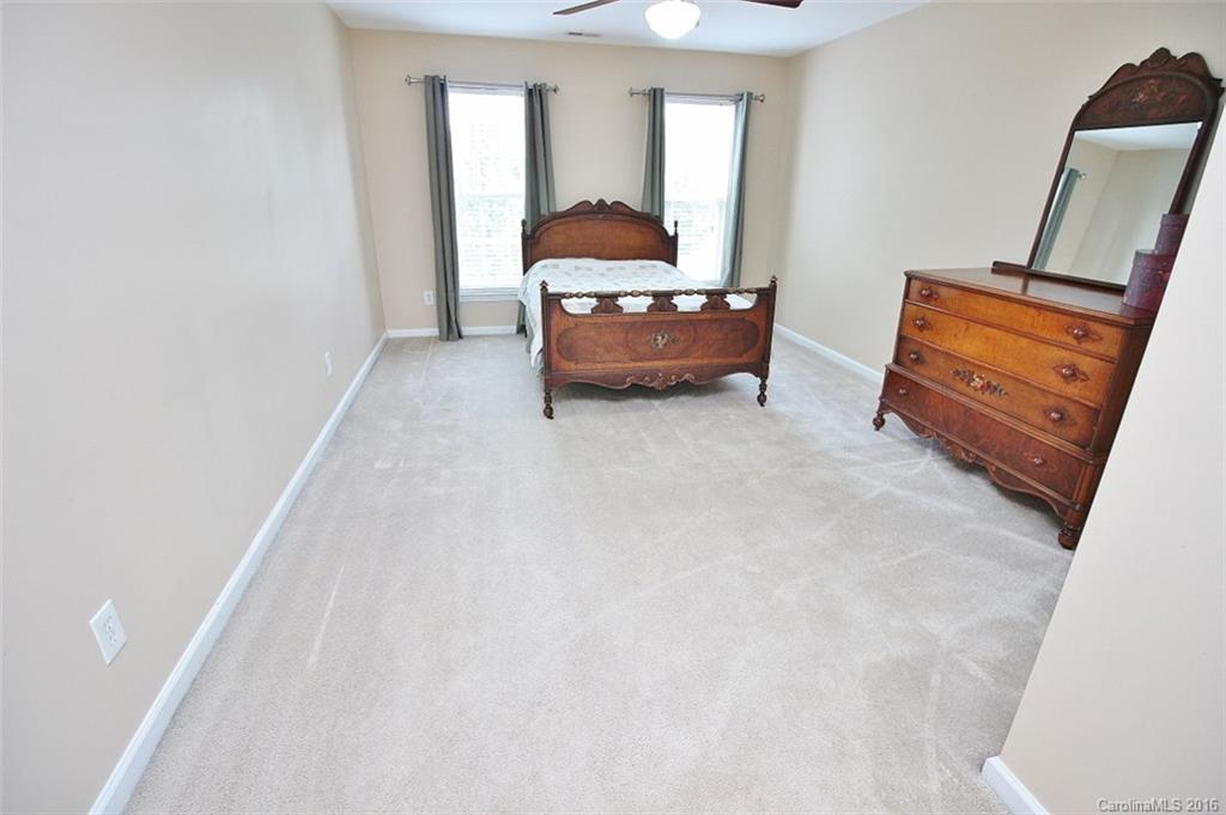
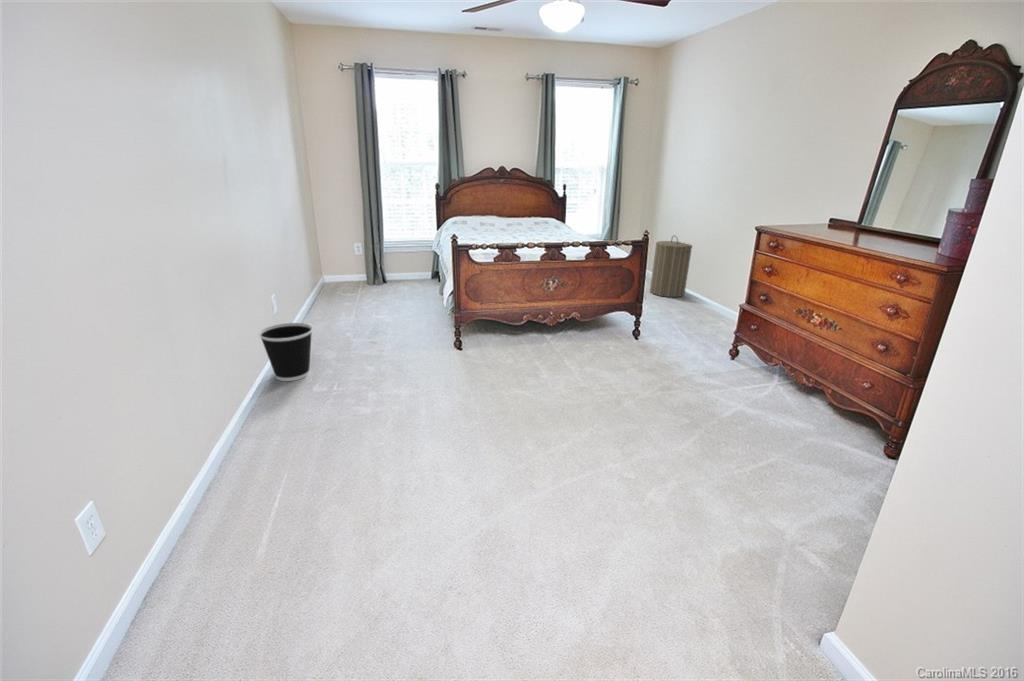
+ wastebasket (289, 352)
+ laundry hamper (671, 264)
